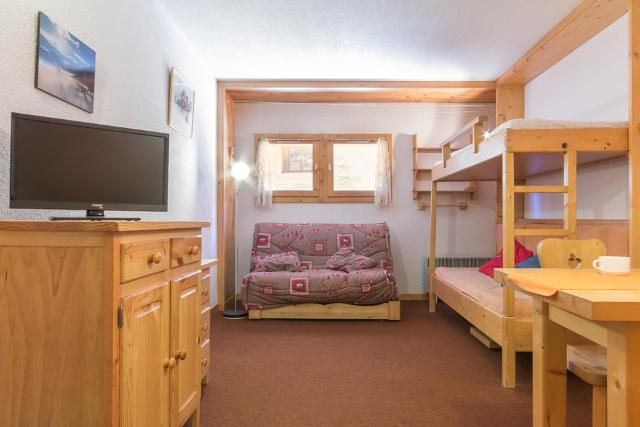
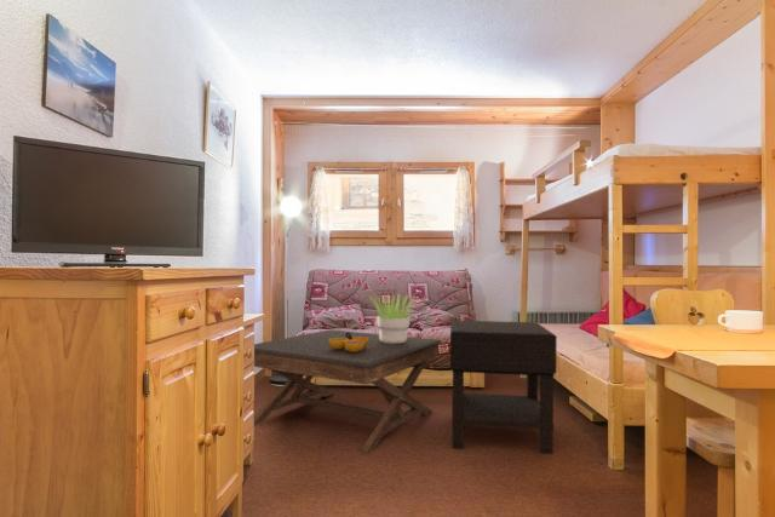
+ potted plant (394, 317)
+ coffee table (344, 380)
+ nightstand (496, 373)
+ decorative bowl (352, 340)
